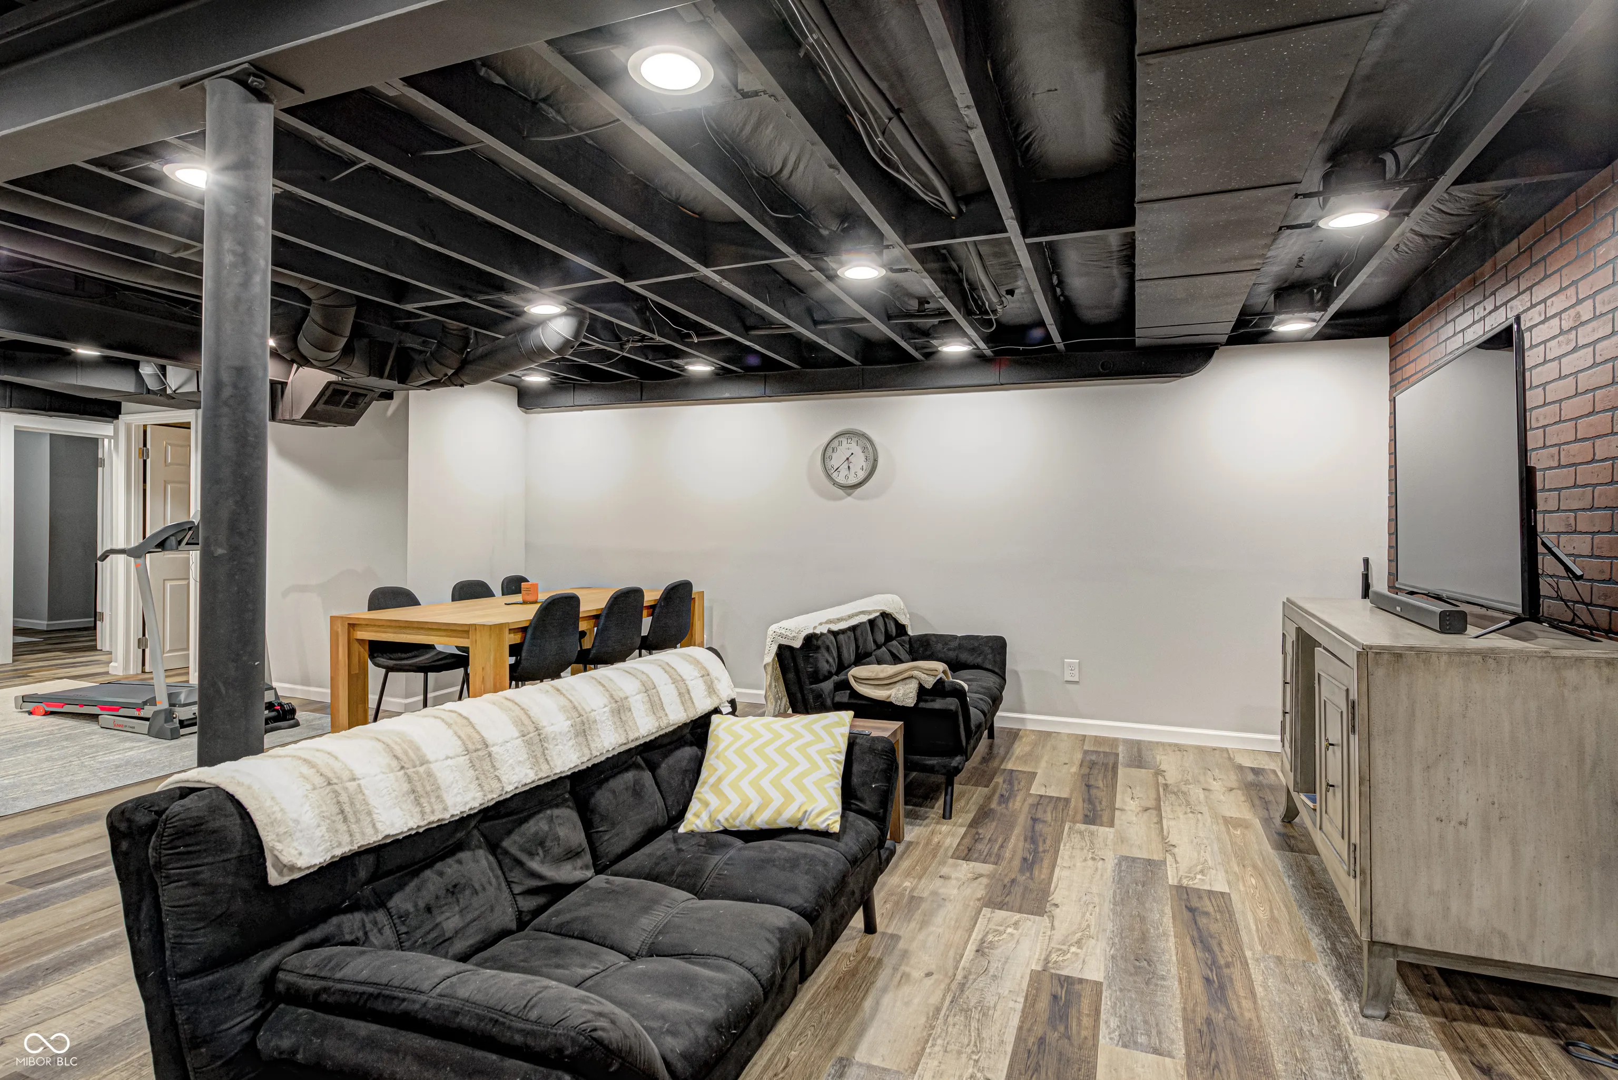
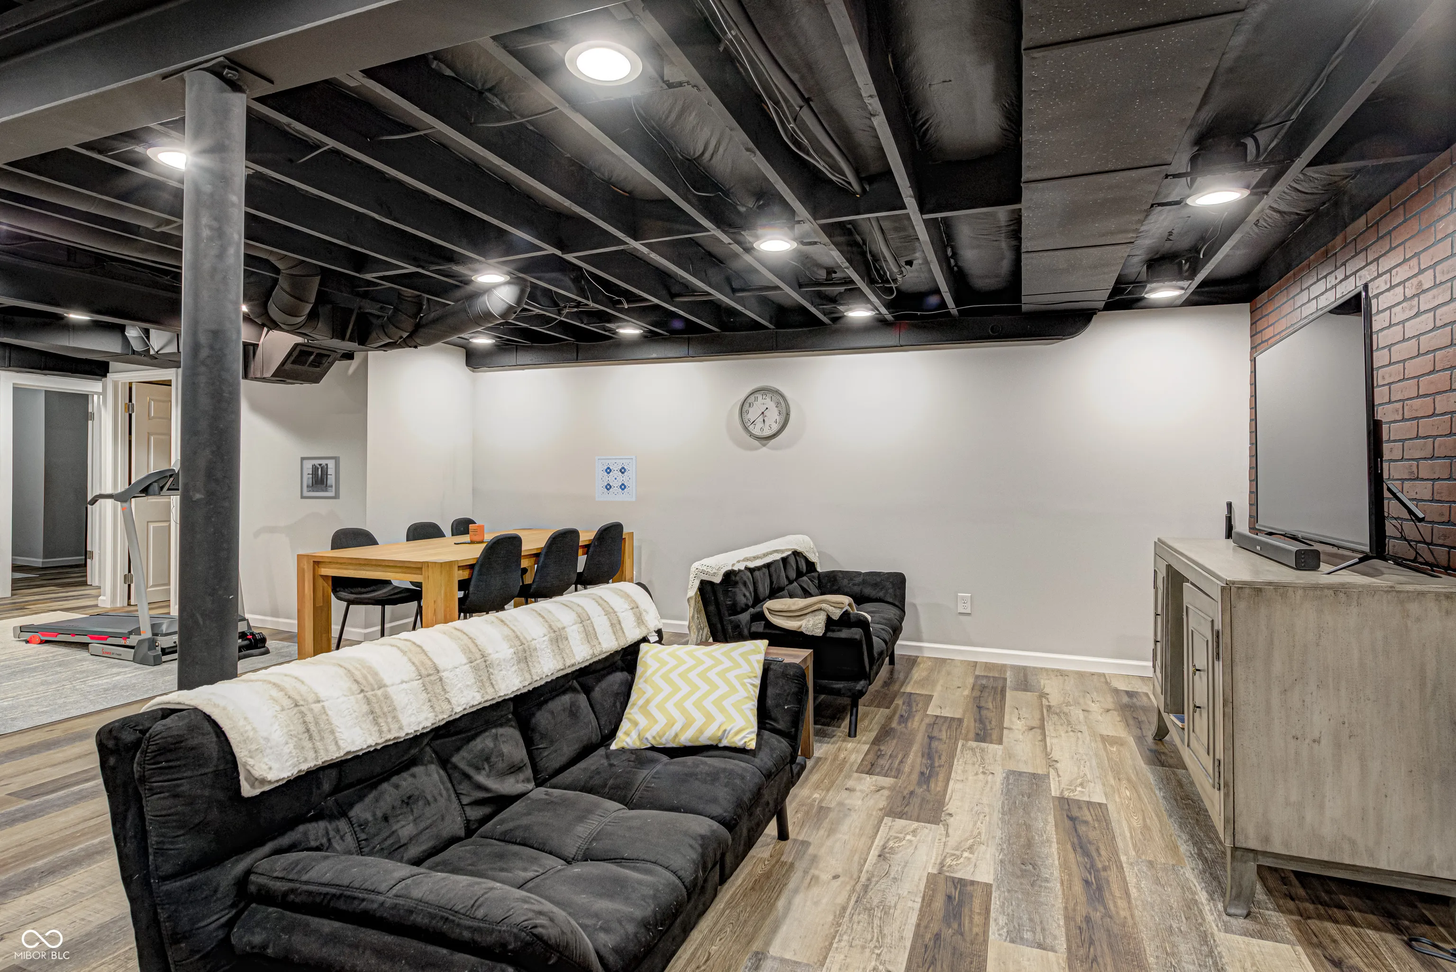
+ wall art (615, 478)
+ wall art (319, 477)
